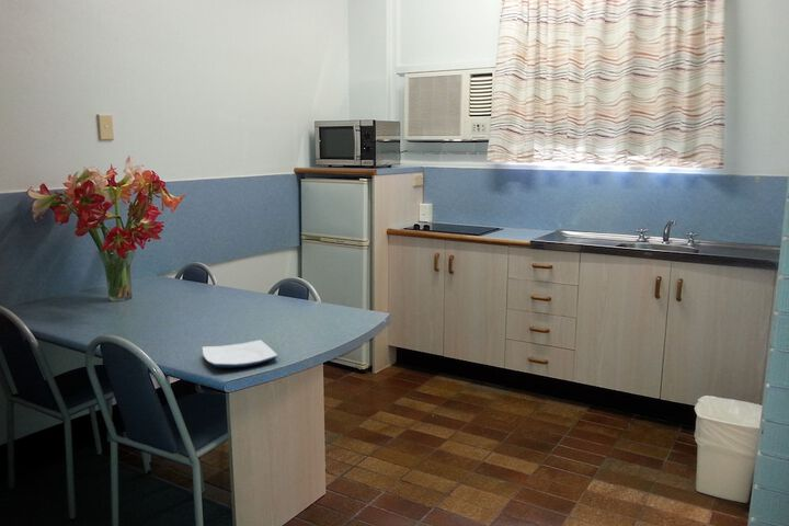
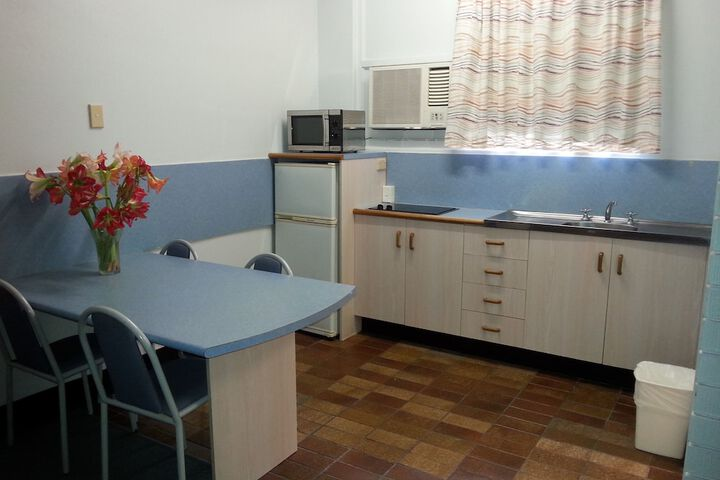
- plate (239, 355)
